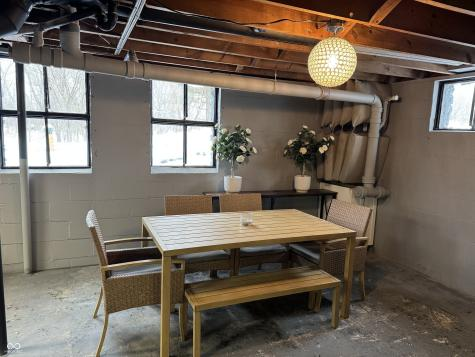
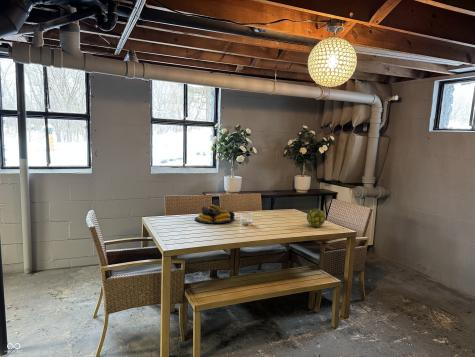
+ decorative ball (316, 217)
+ fruit bowl (214, 212)
